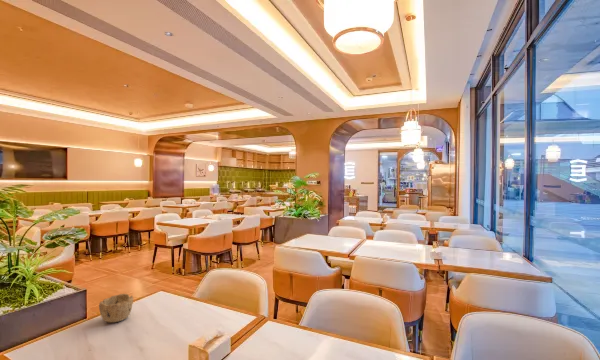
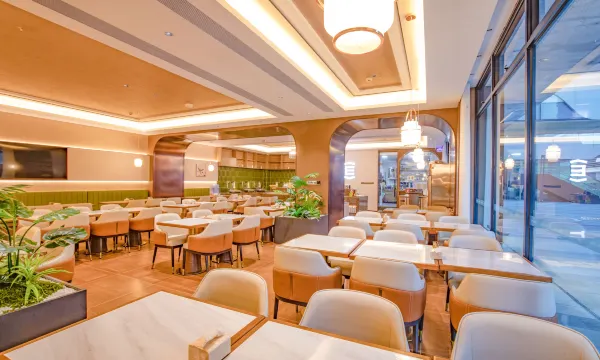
- bowl (116, 308)
